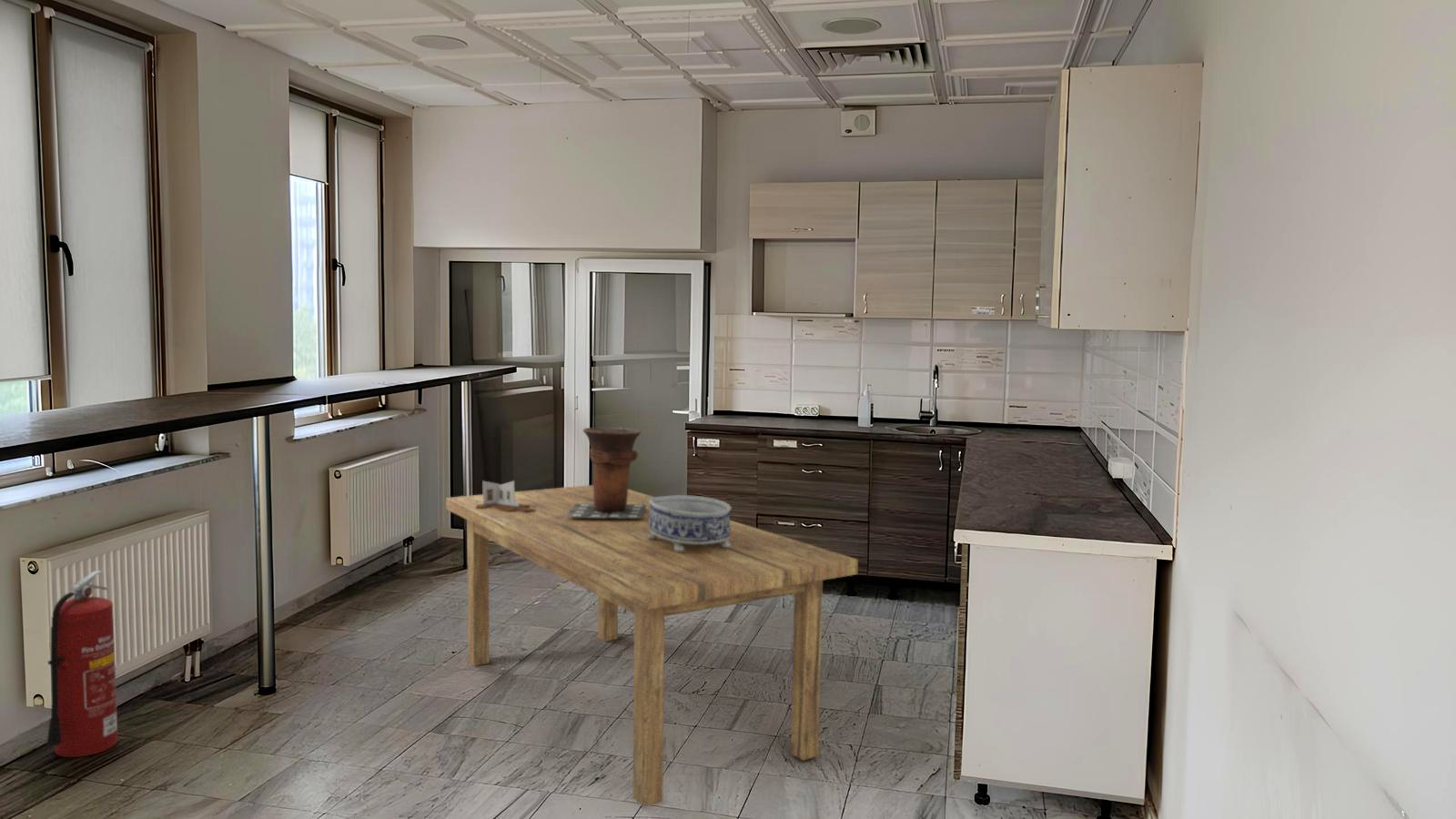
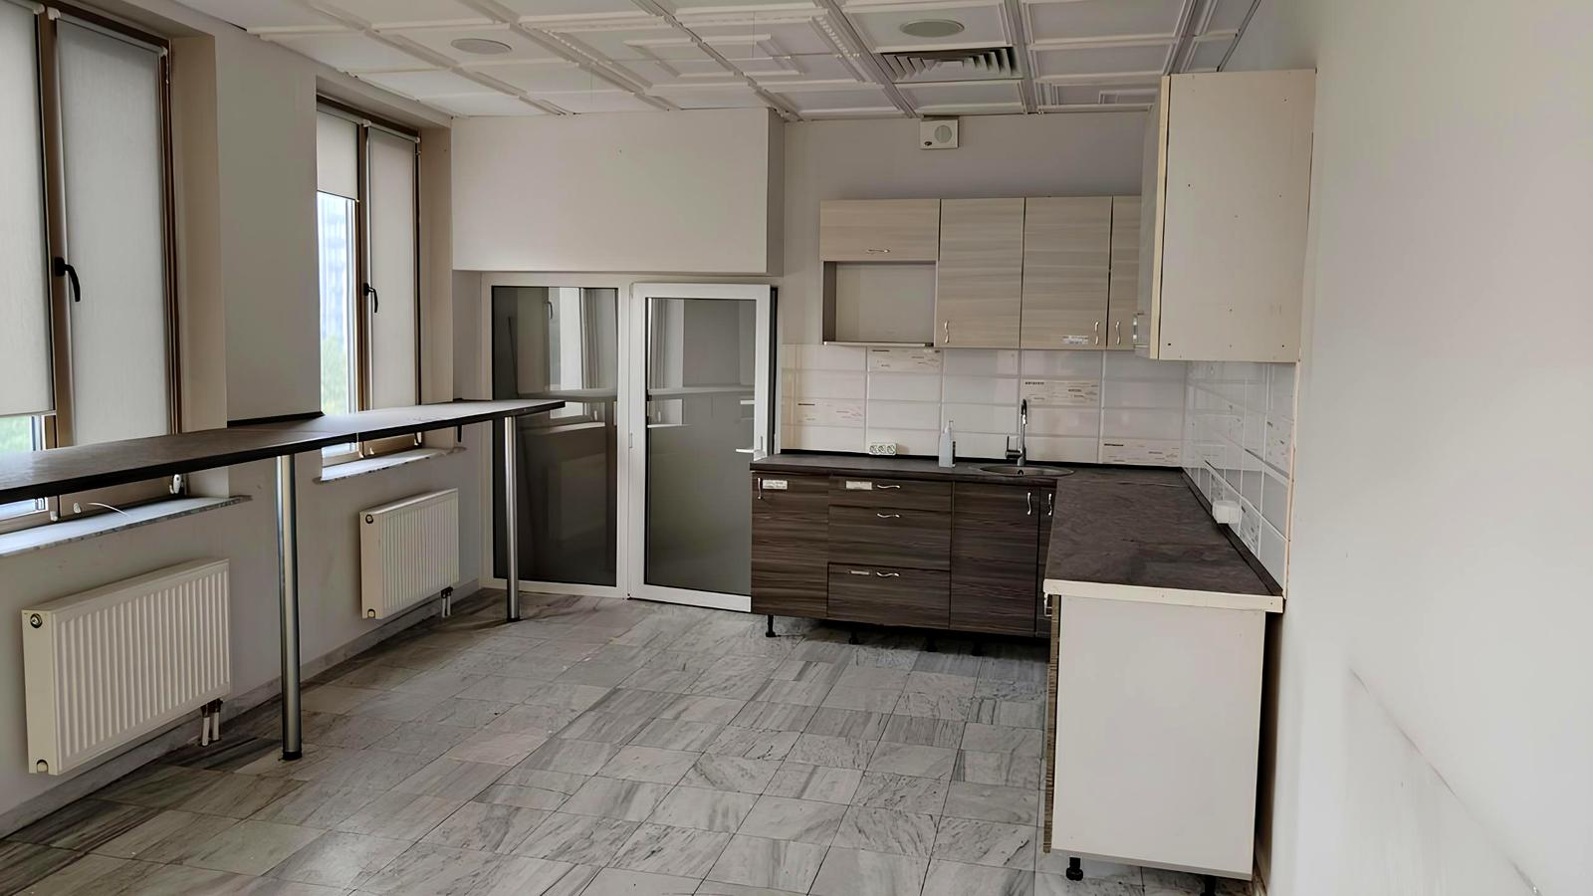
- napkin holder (504, 494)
- vase (607, 470)
- decorative bowl (689, 521)
- fire extinguisher (76, 664)
- dining table (627, 610)
